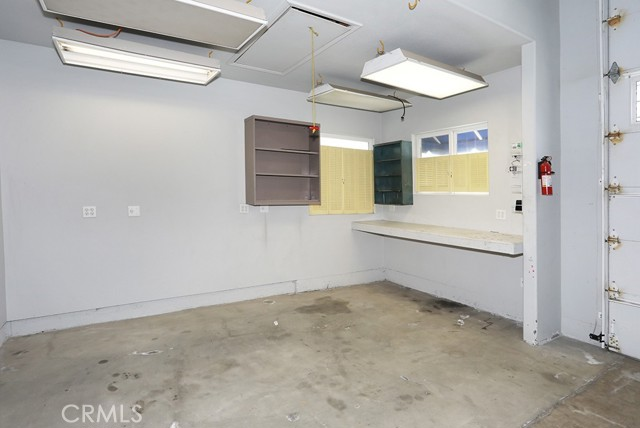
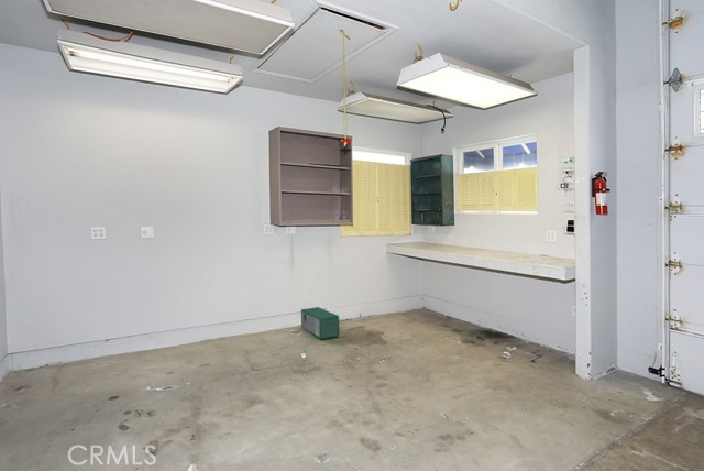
+ storage bin (319, 321)
